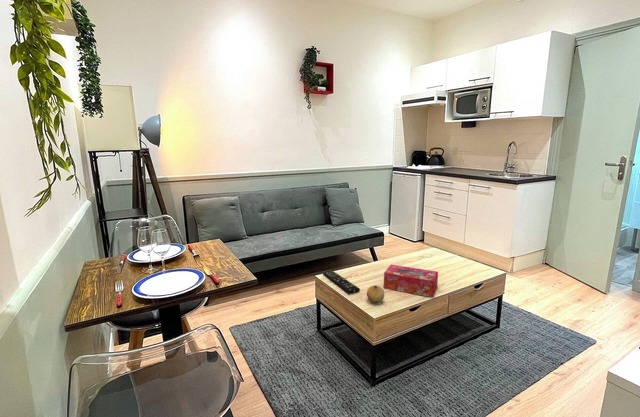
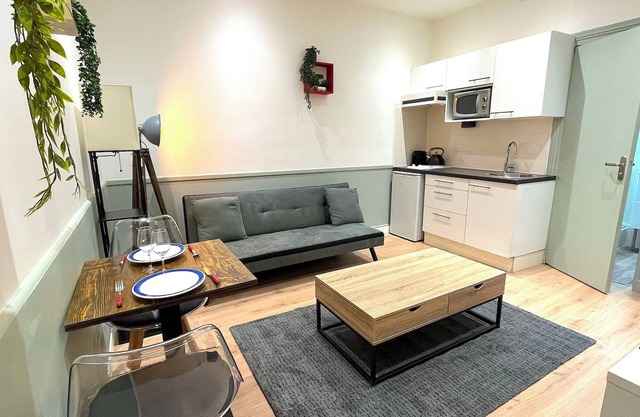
- remote control (340, 281)
- tissue box (410, 279)
- fruit (375, 293)
